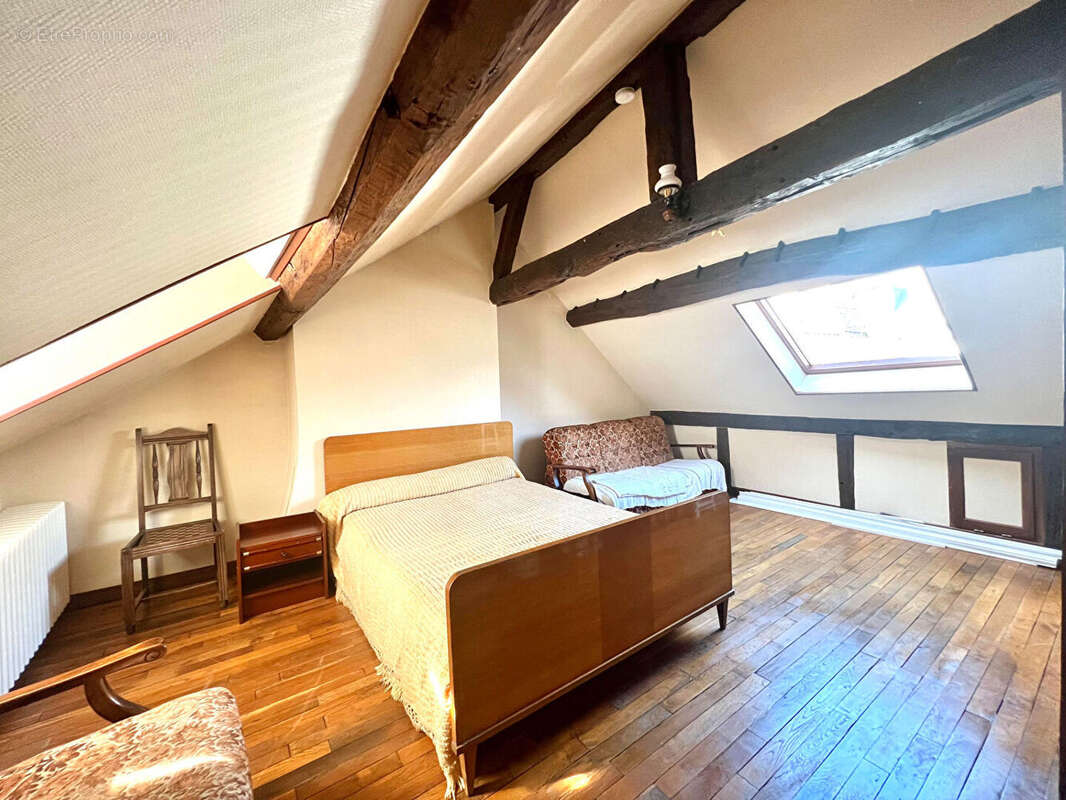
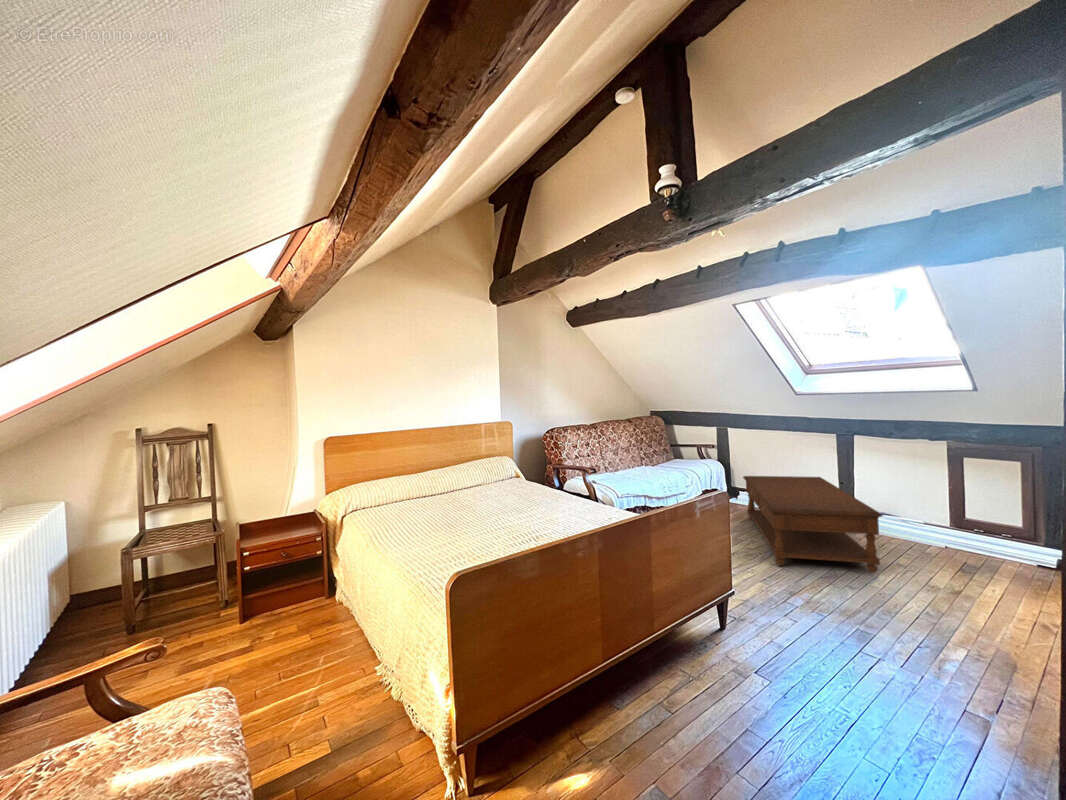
+ coffee table (800, 516)
